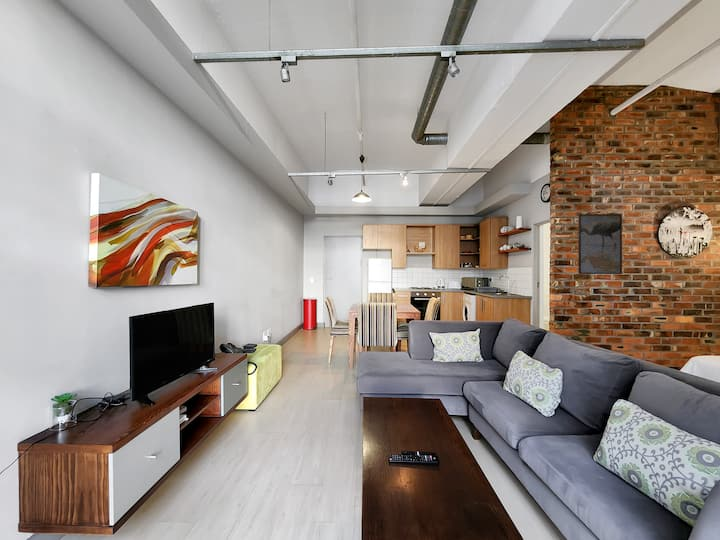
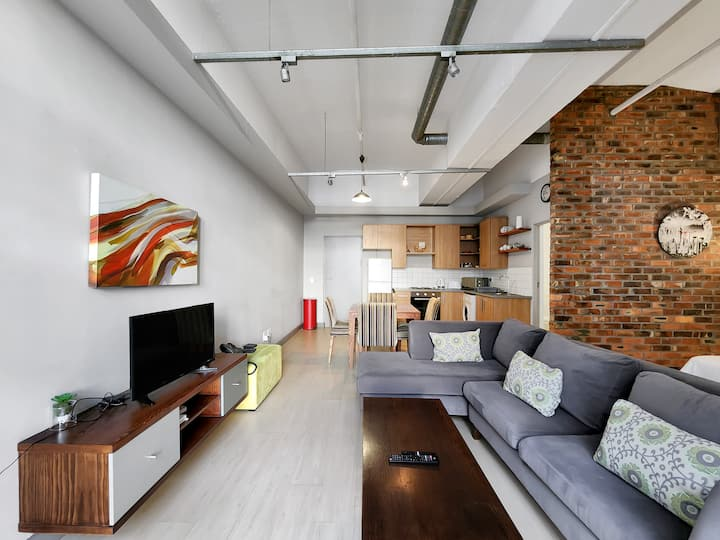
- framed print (600, 244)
